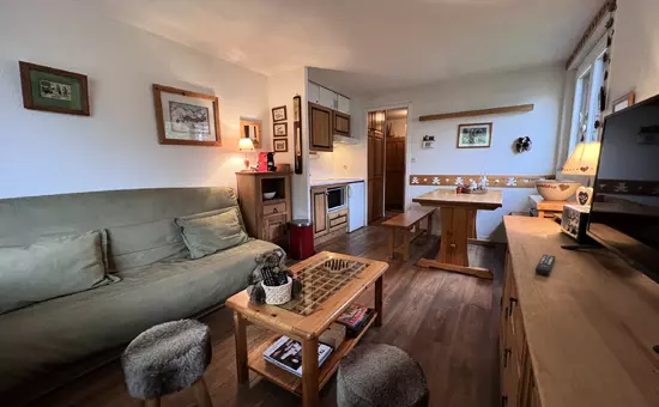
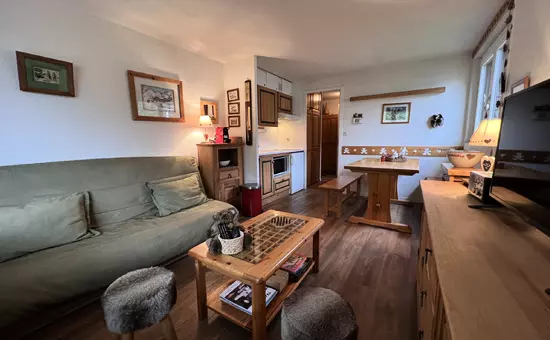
- remote control (545, 263)
